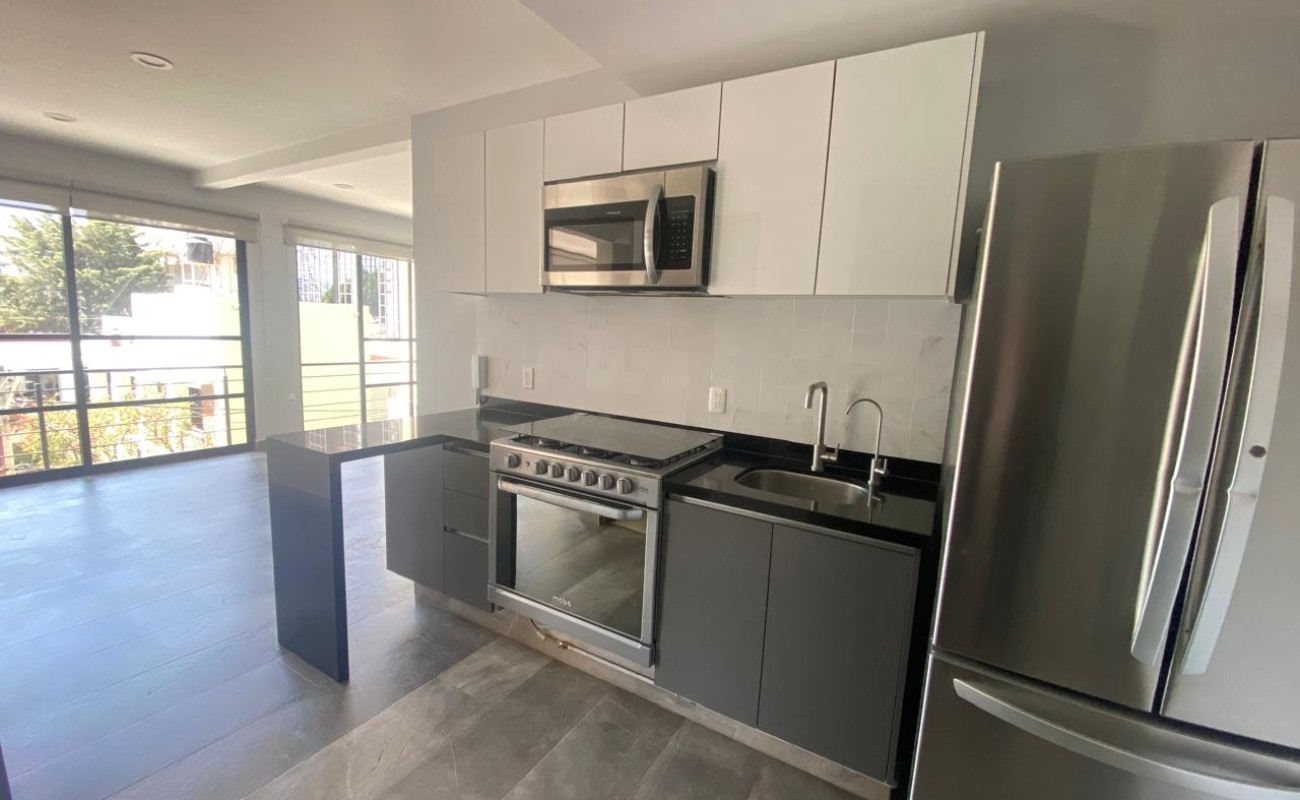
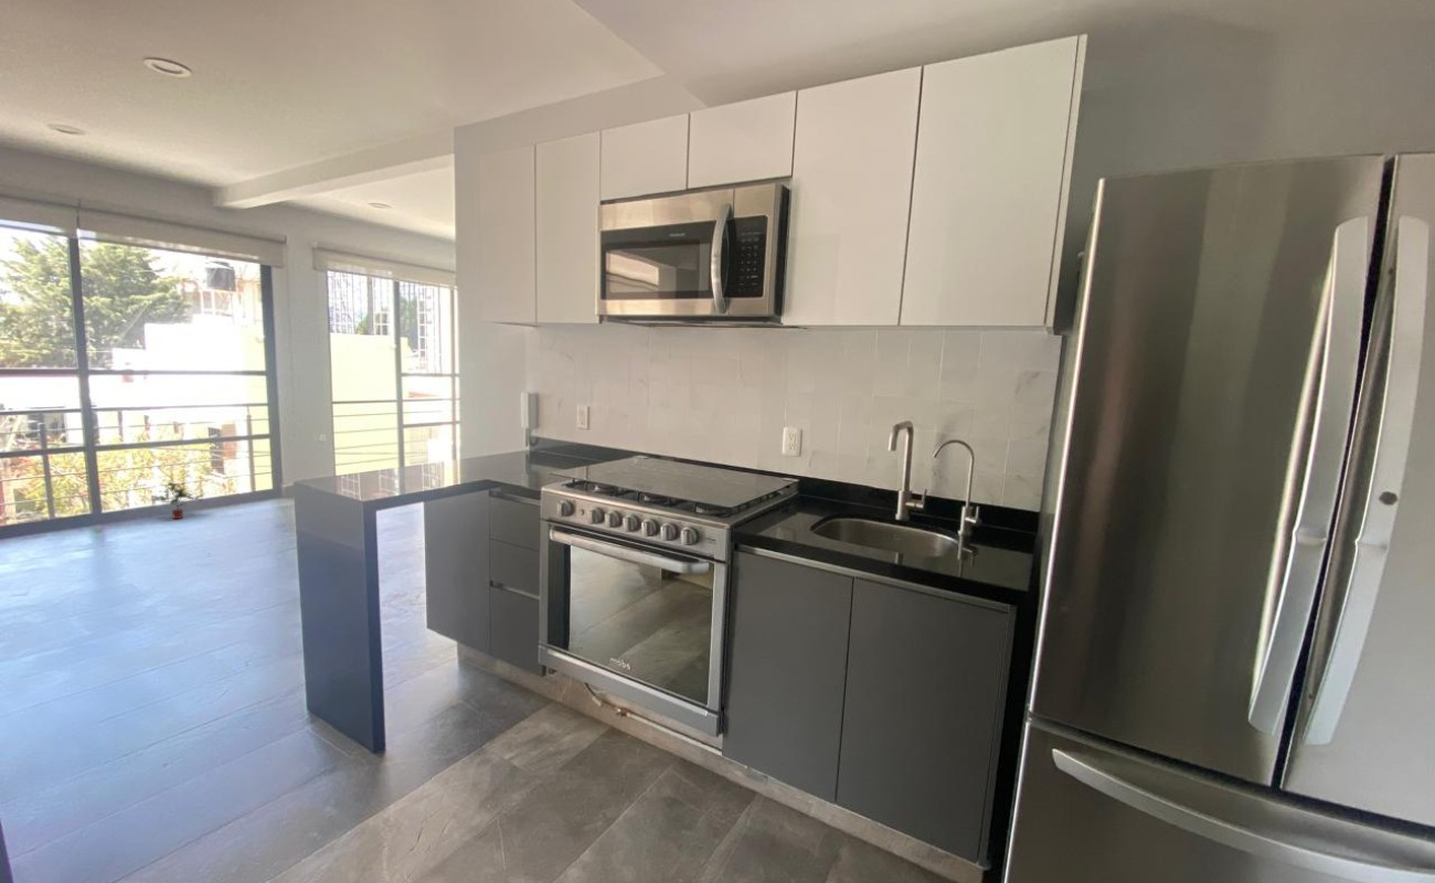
+ potted plant (178, 499)
